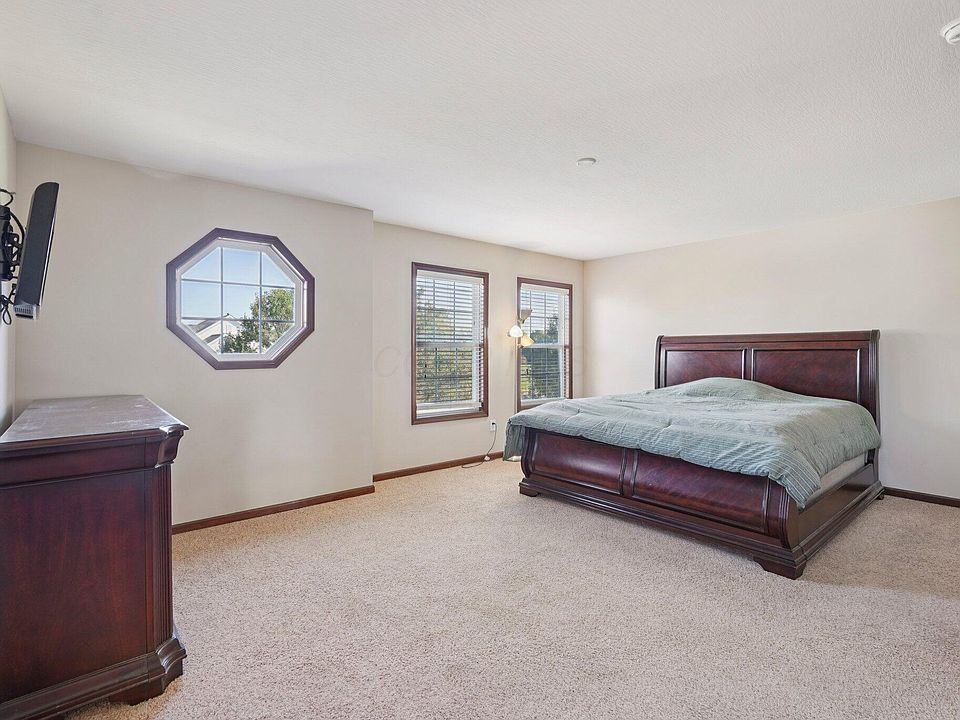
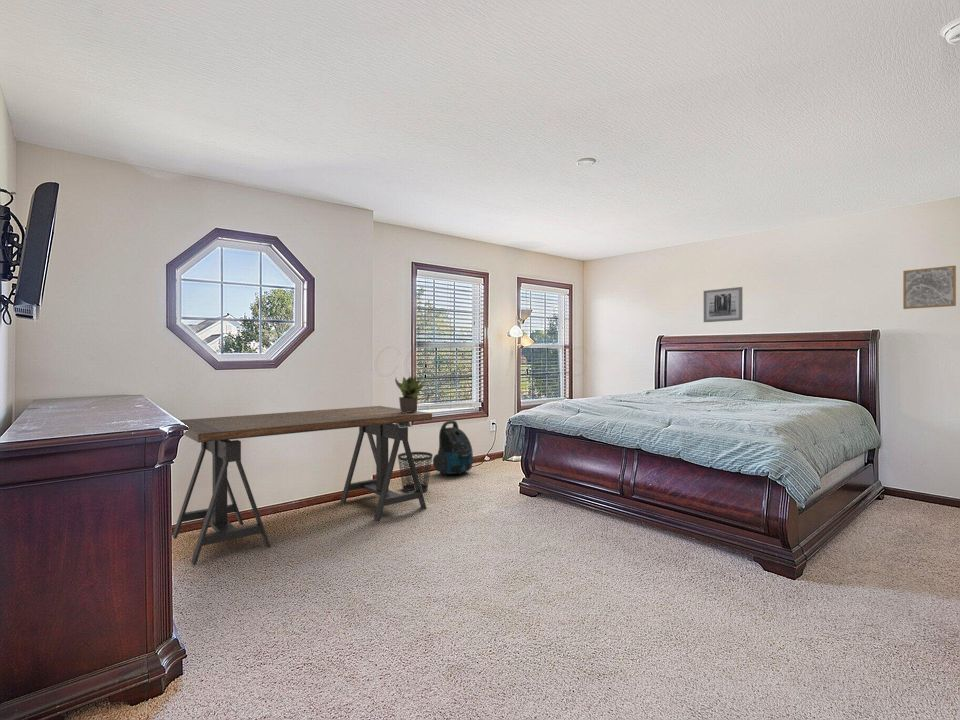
+ wastebasket (417, 472)
+ potted plant (409, 392)
+ wall art (722, 305)
+ vacuum cleaner (454, 447)
+ desk (346, 479)
+ wall art (928, 287)
